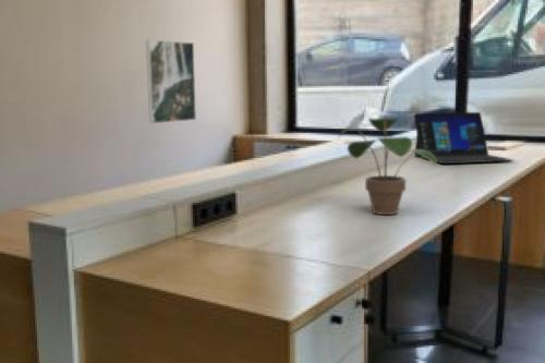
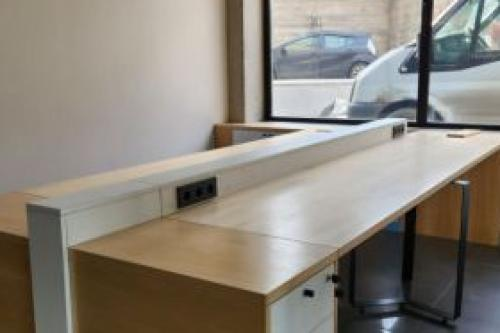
- potted plant (386, 166)
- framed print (171, 82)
- laptop (462, 136)
